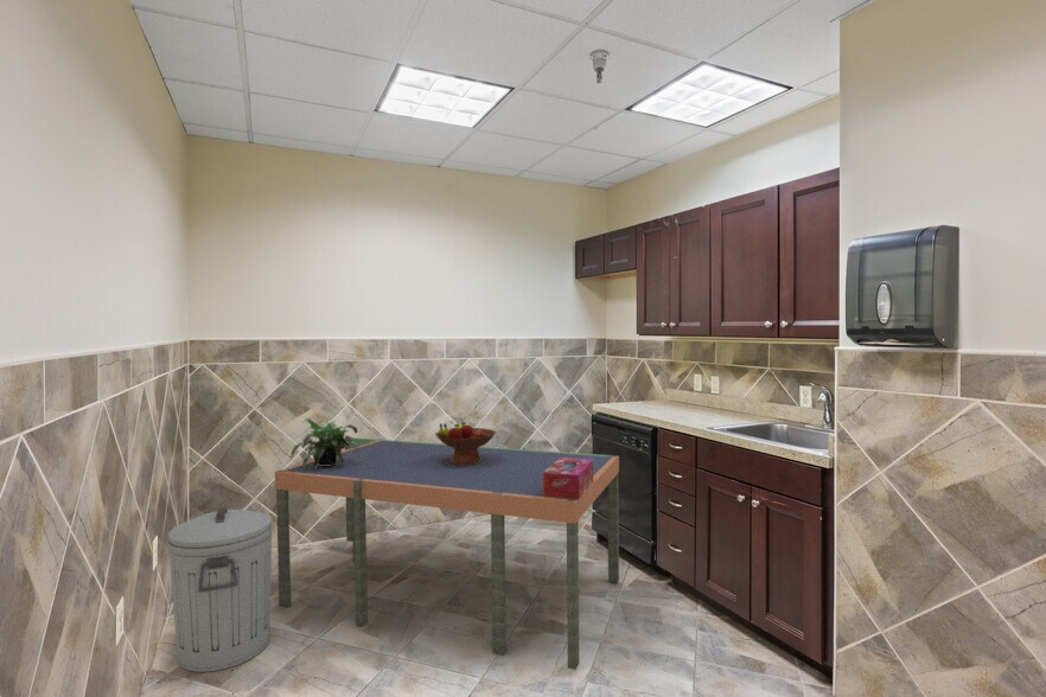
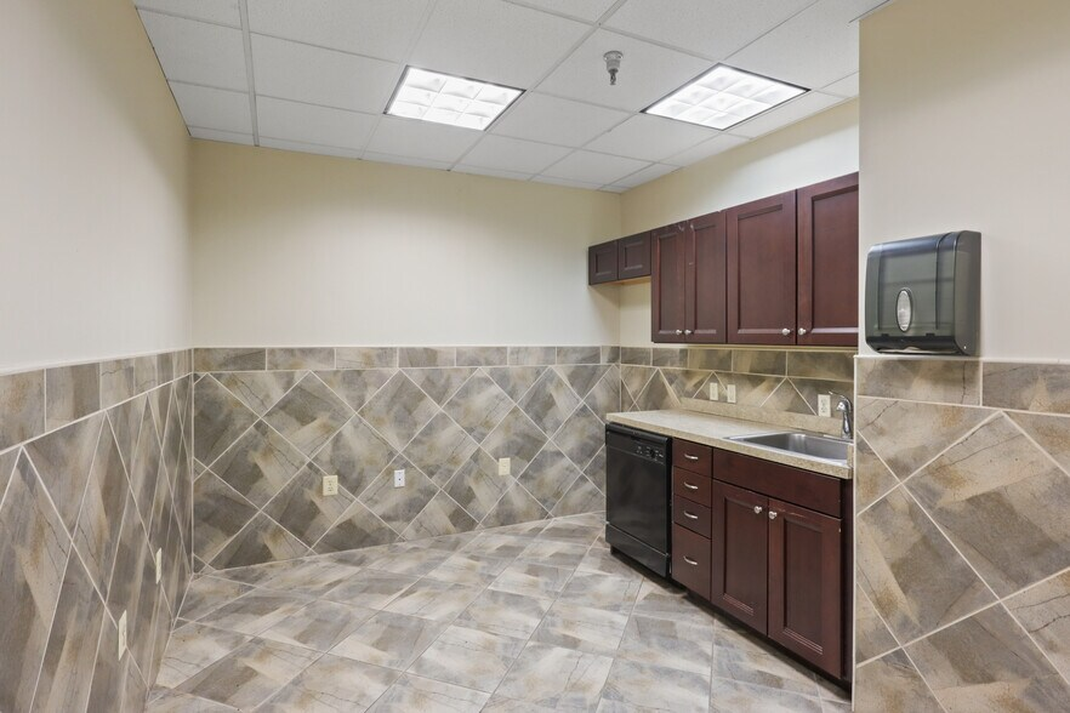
- fruit bowl (465, 441)
- dining table (433, 506)
- trash can (223, 578)
- potted plant (324, 440)
- tissue box (568, 477)
